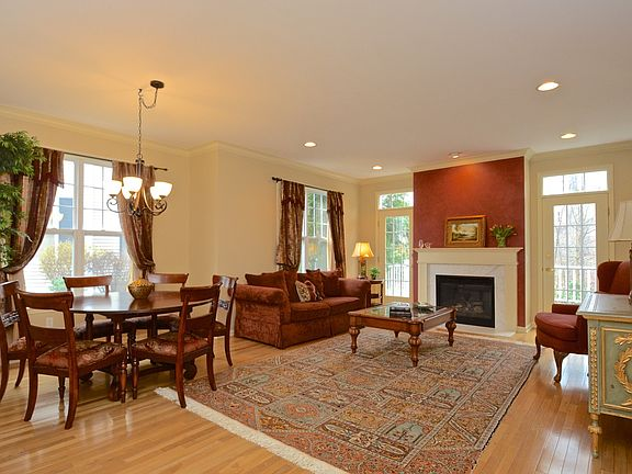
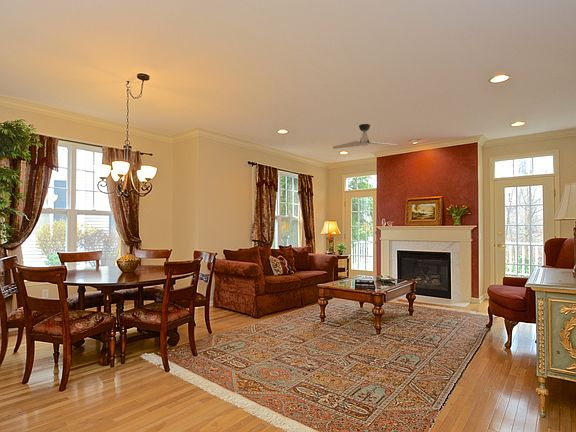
+ ceiling fan (364, 133)
